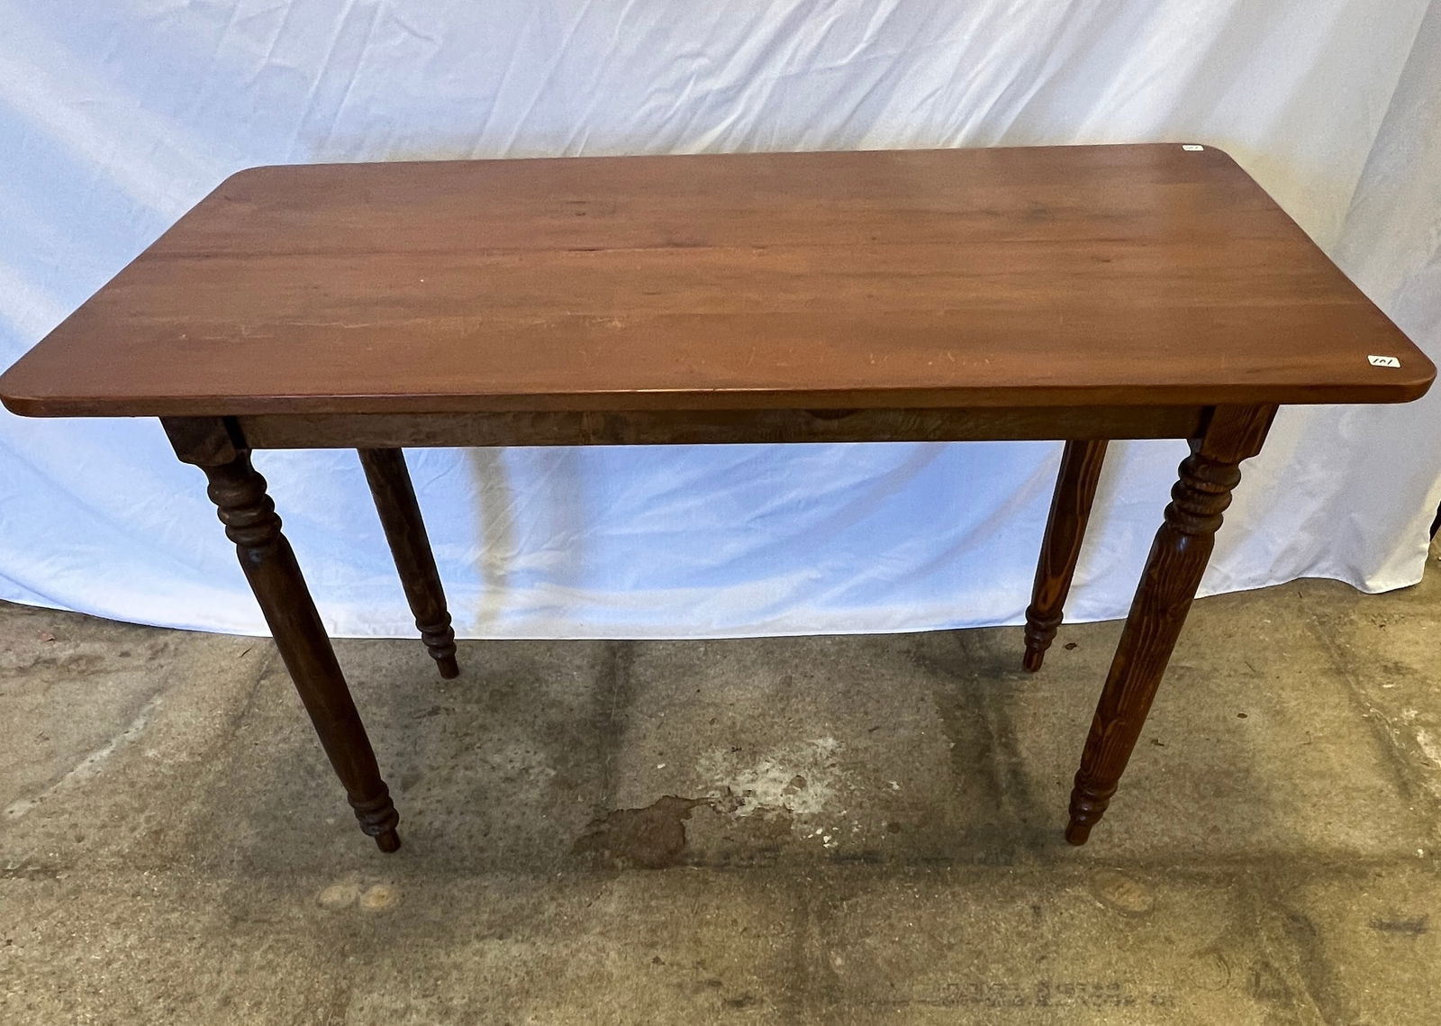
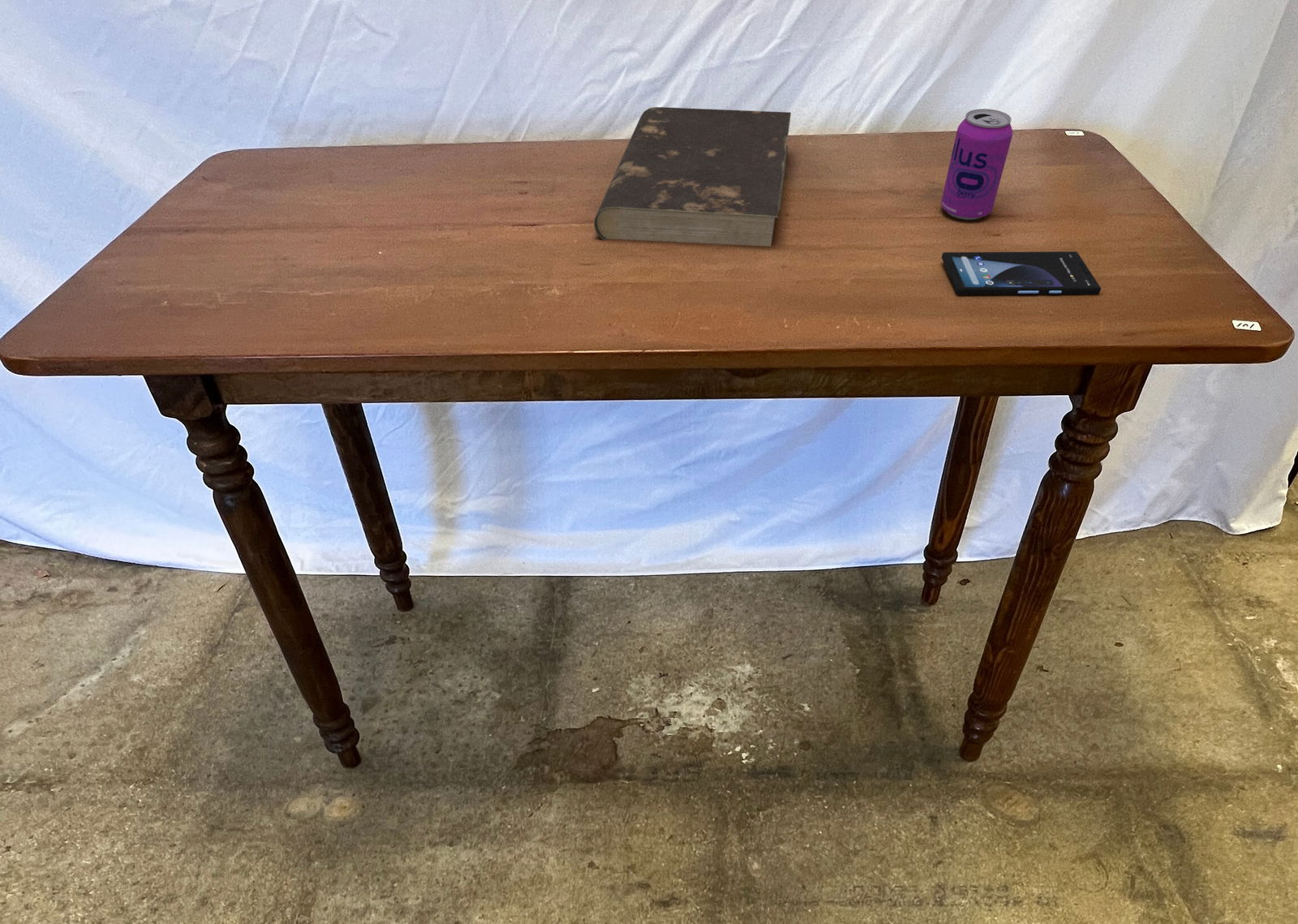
+ smartphone (1018, 273)
+ book (699, 173)
+ beverage can (976, 165)
